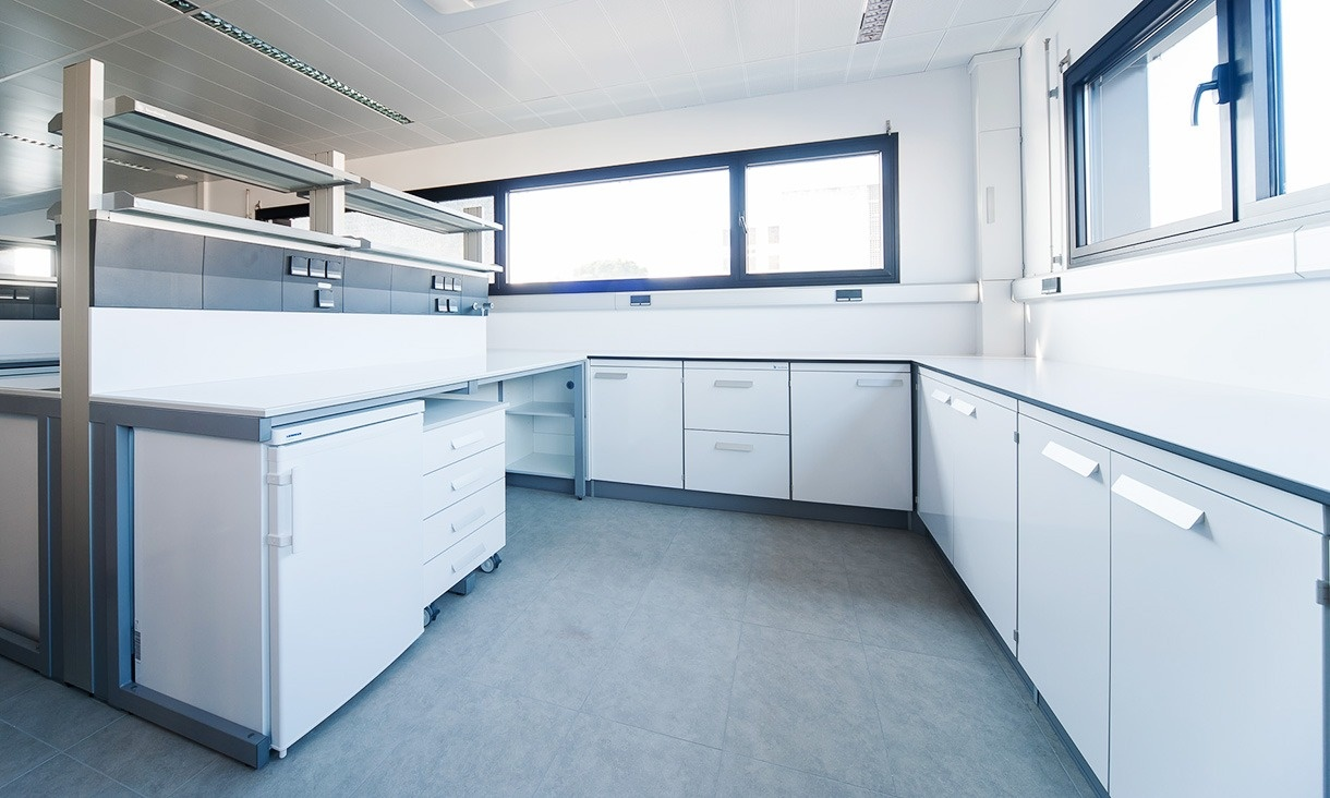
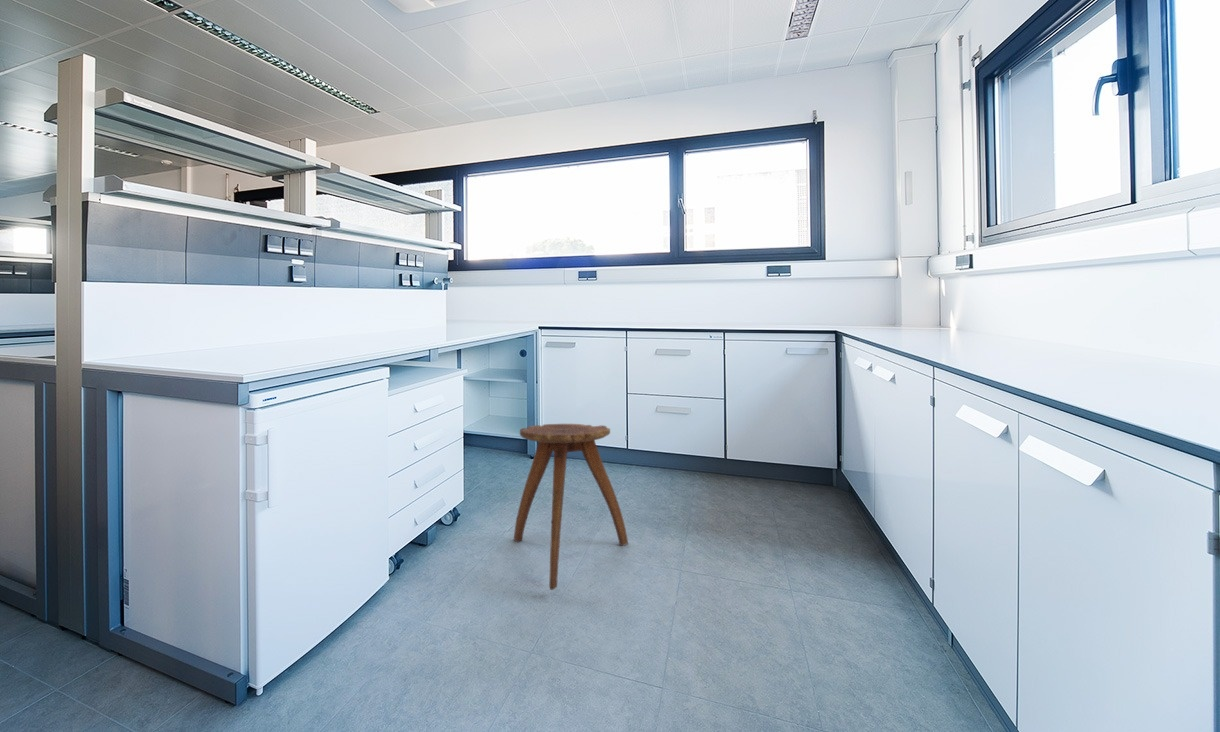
+ stool (555, 495)
